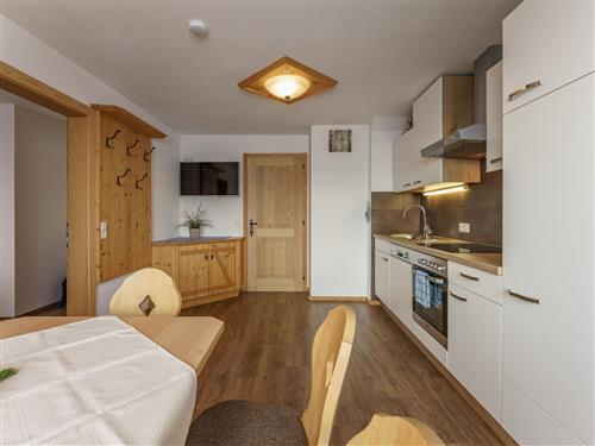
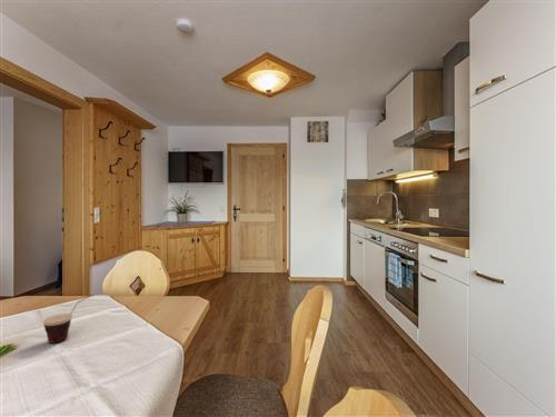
+ cup (69, 318)
